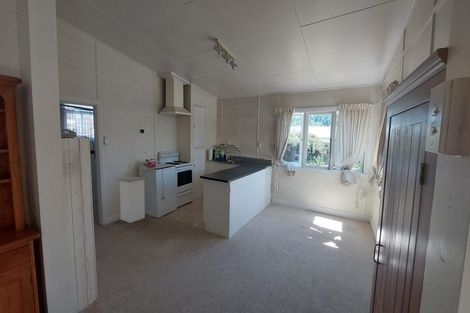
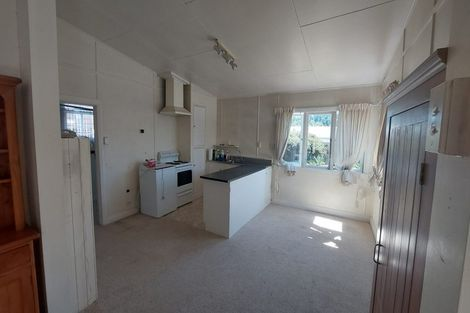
- trash can (132, 198)
